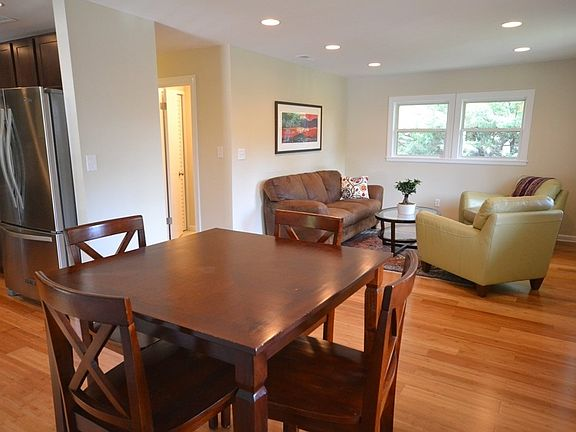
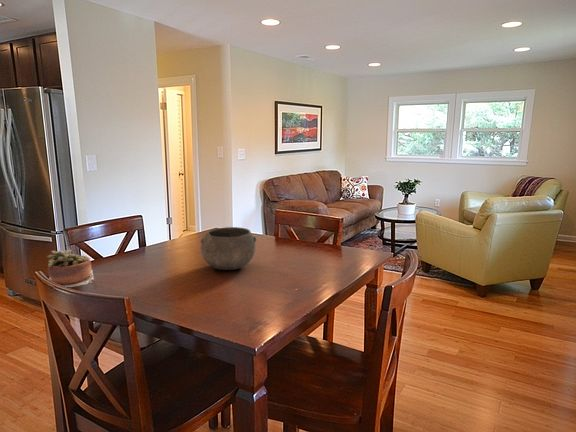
+ bowl (228, 249)
+ succulent plant (69, 264)
